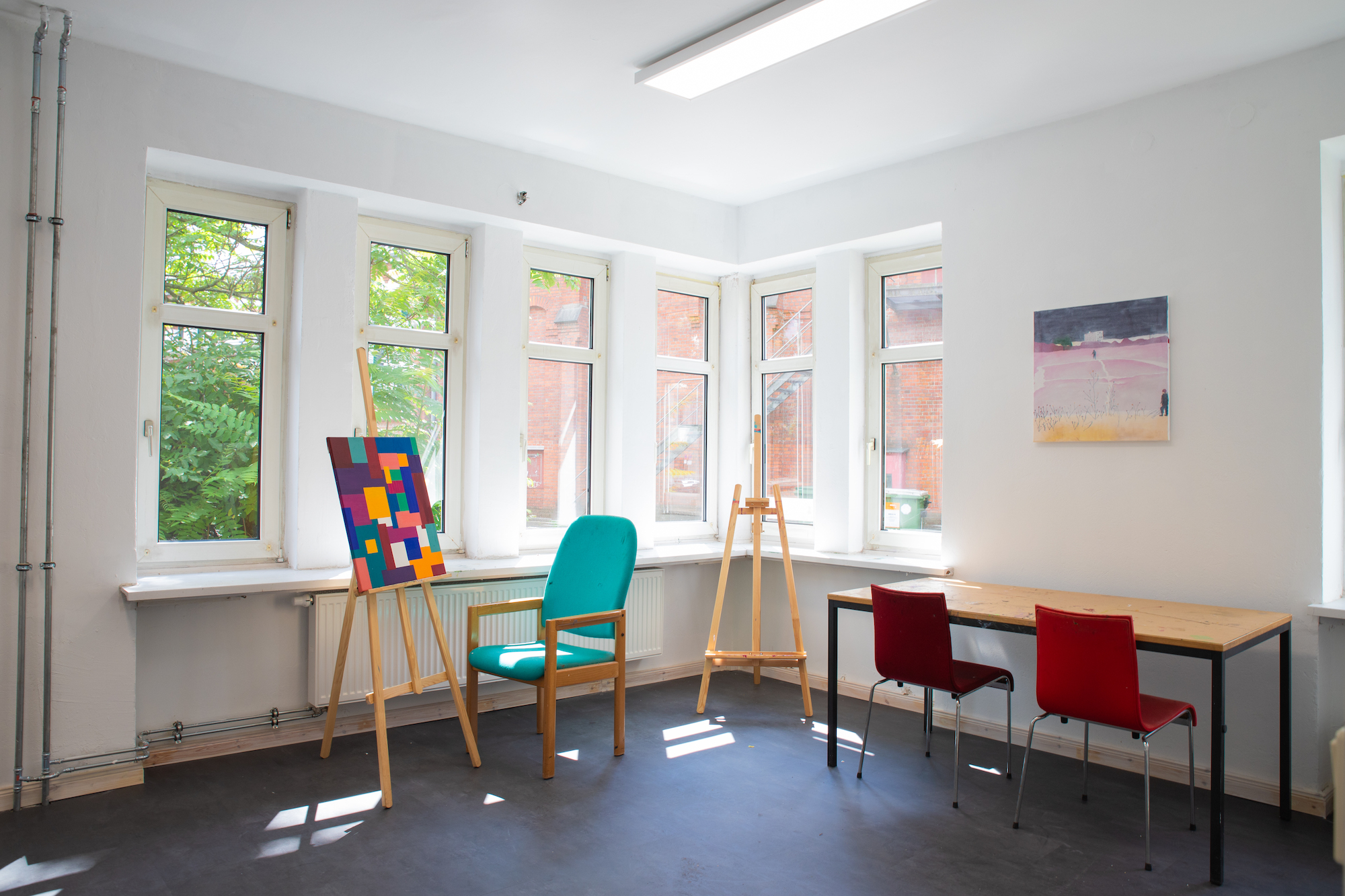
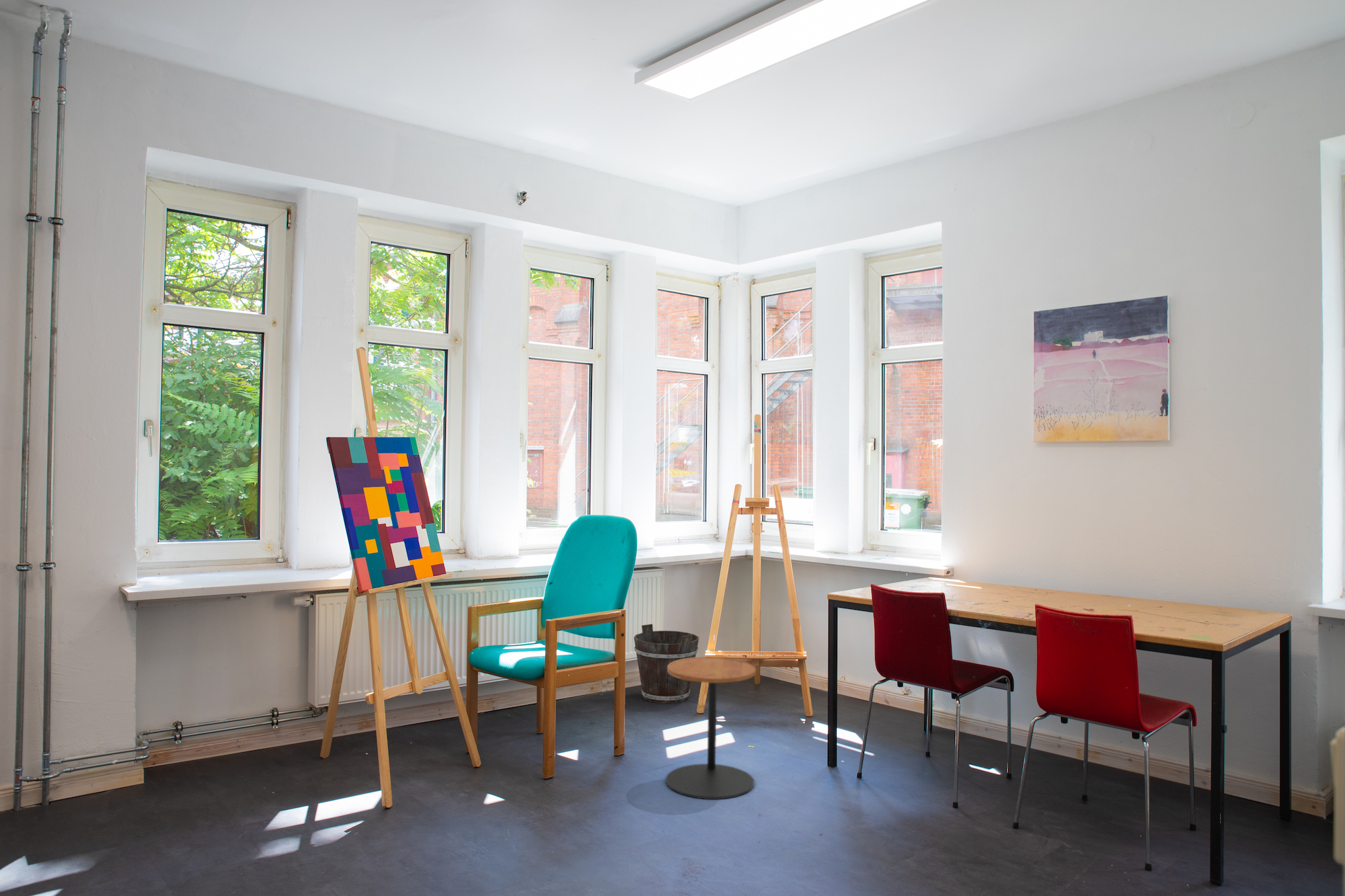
+ side table (710, 724)
+ bucket (666, 663)
